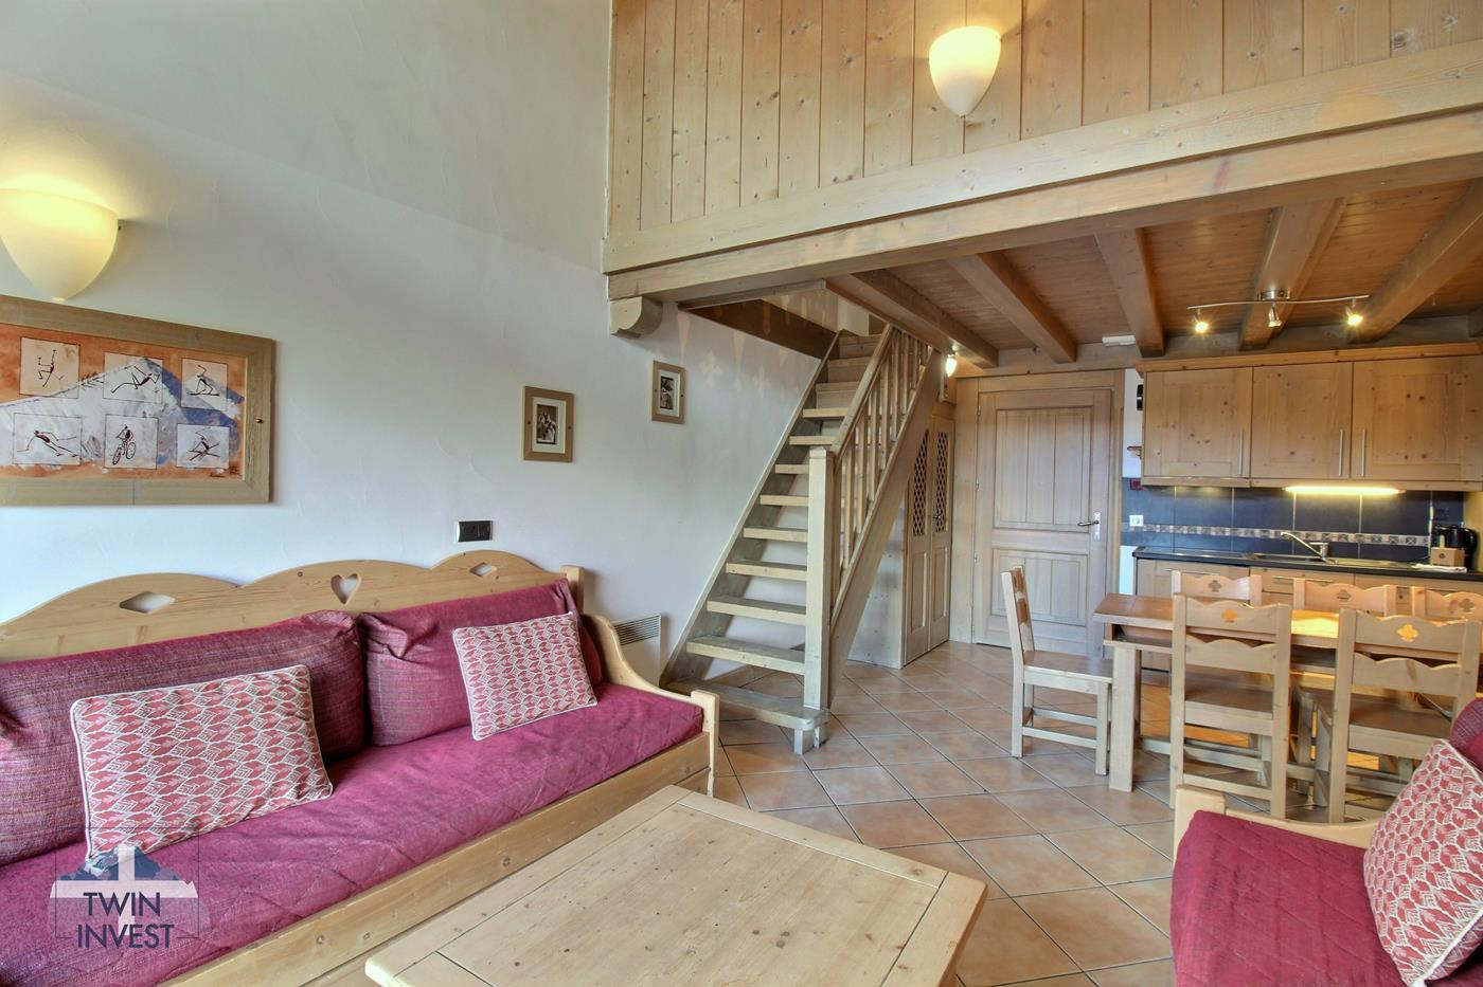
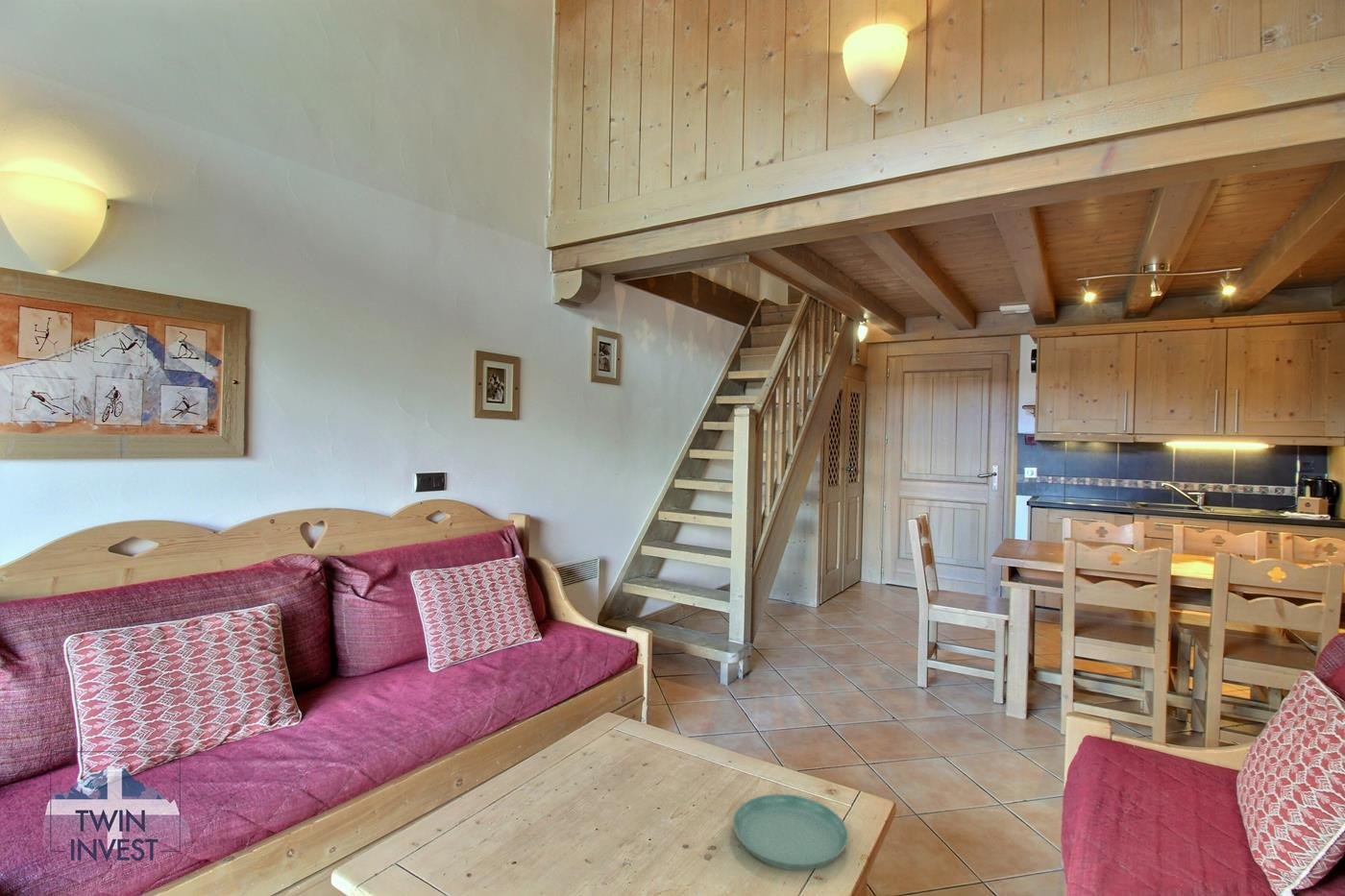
+ saucer (789, 833)
